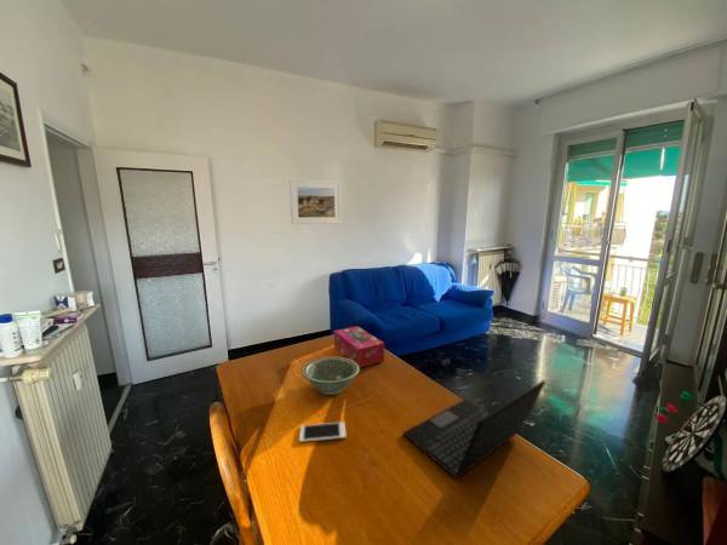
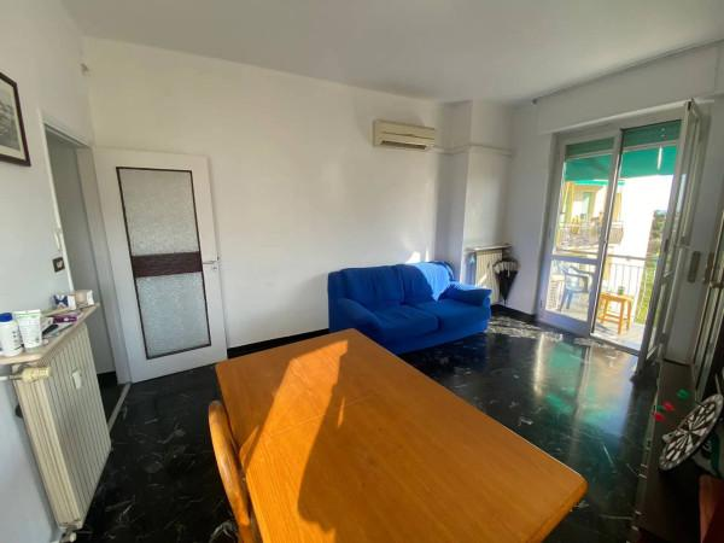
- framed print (316, 202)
- bowl (331, 378)
- laptop (471, 408)
- tissue box (357, 345)
- cell phone (322, 431)
